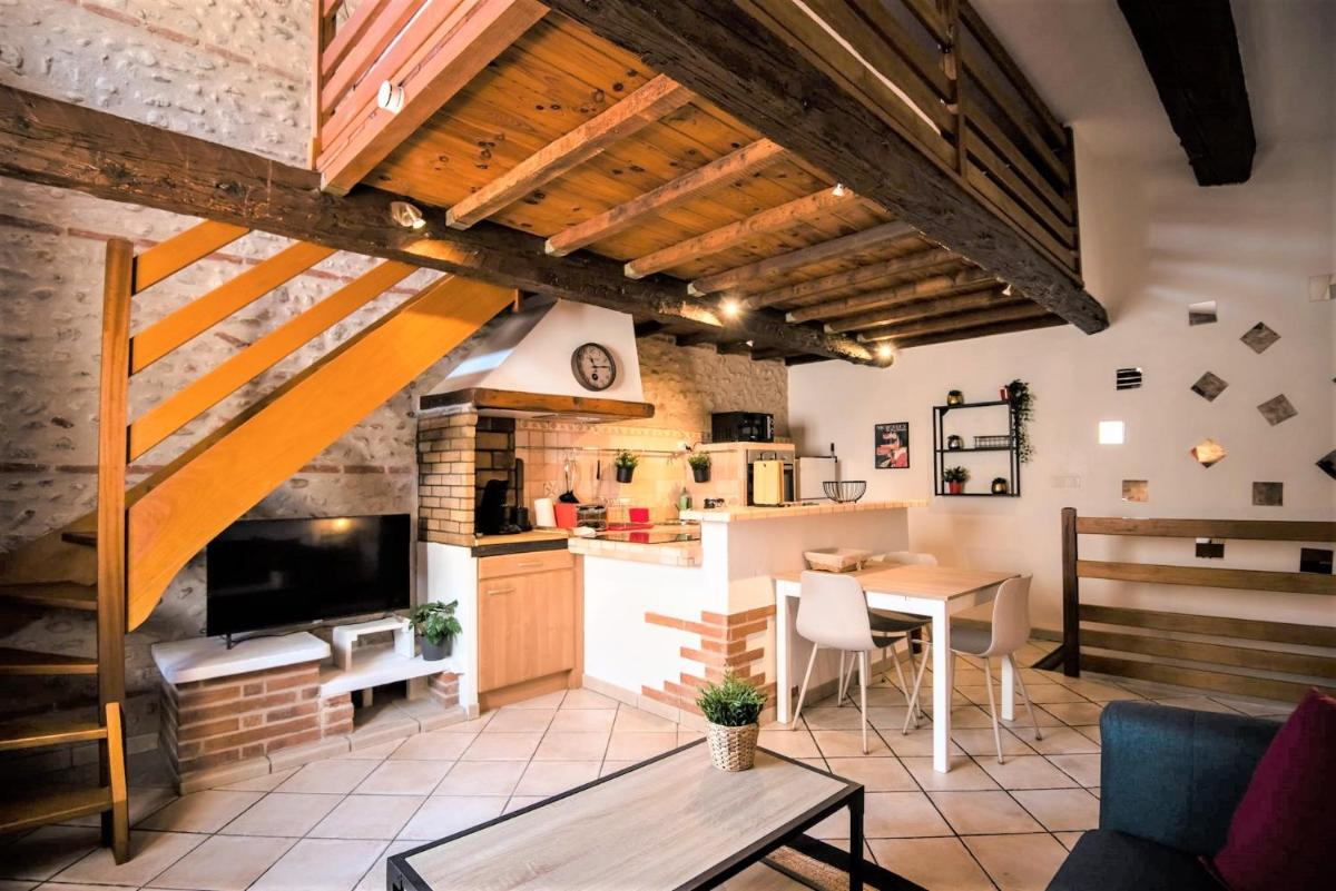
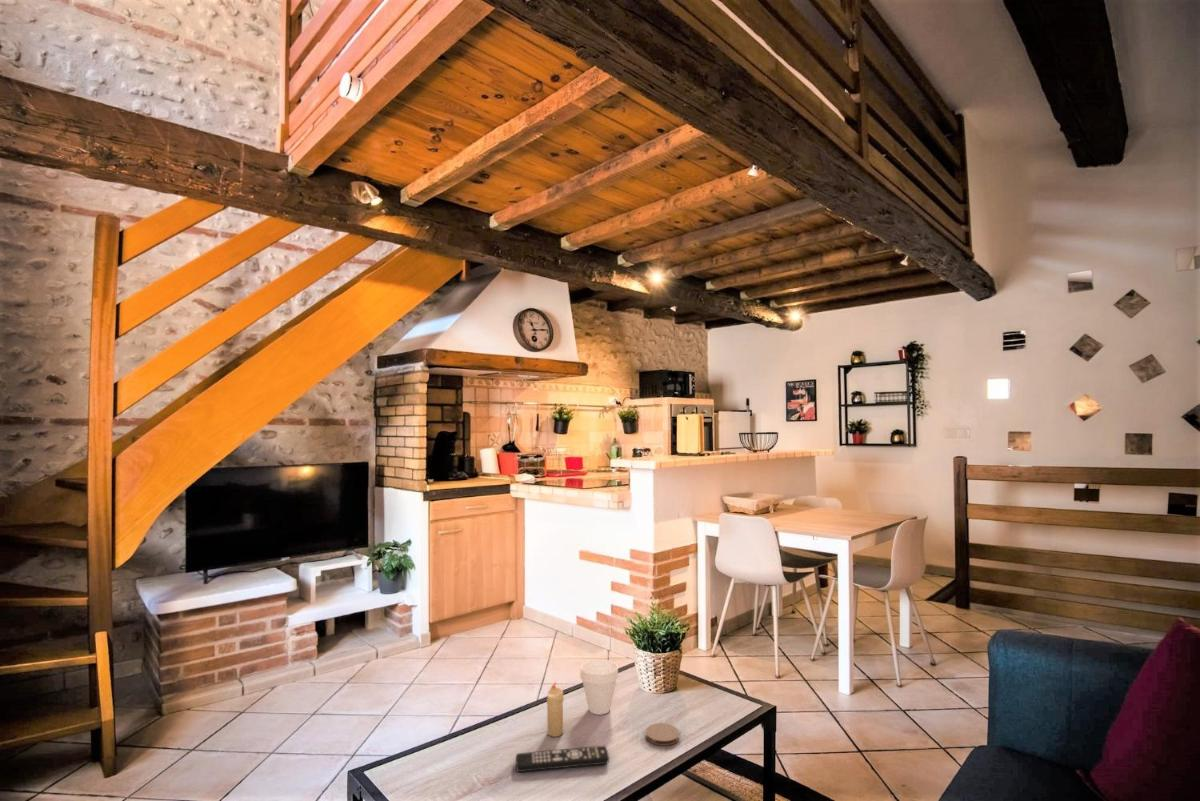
+ cup (599, 687)
+ remote control (562, 759)
+ coaster (662, 734)
+ candle (555, 707)
